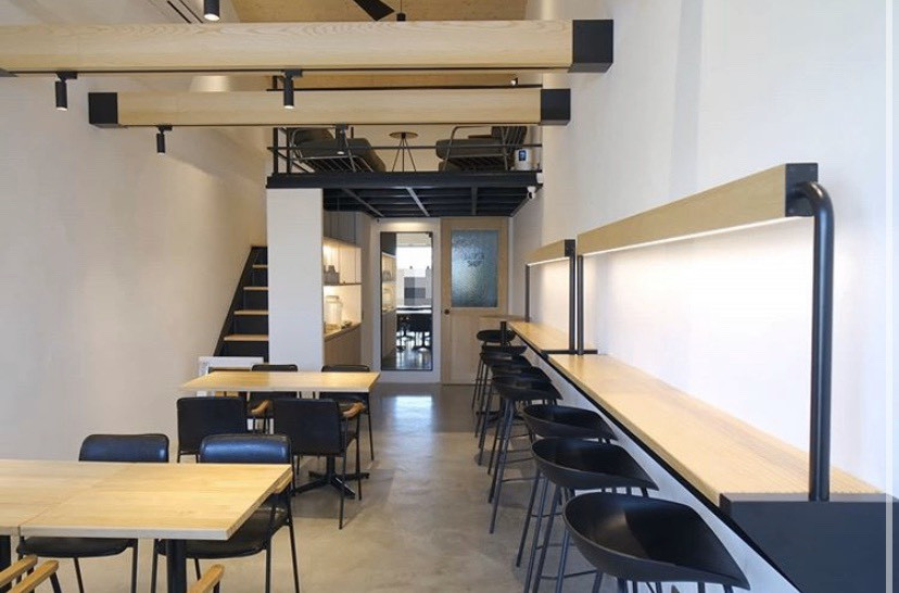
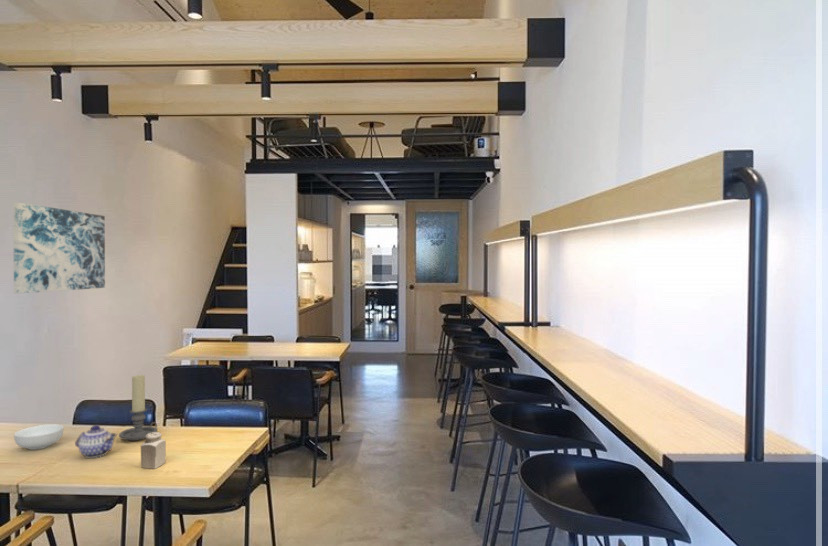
+ cereal bowl (39, 438)
+ wall art (64, 250)
+ teapot (96, 439)
+ salt shaker (153, 449)
+ candle holder (141, 405)
